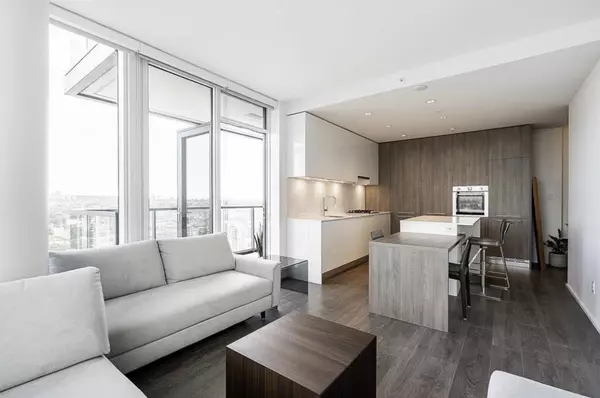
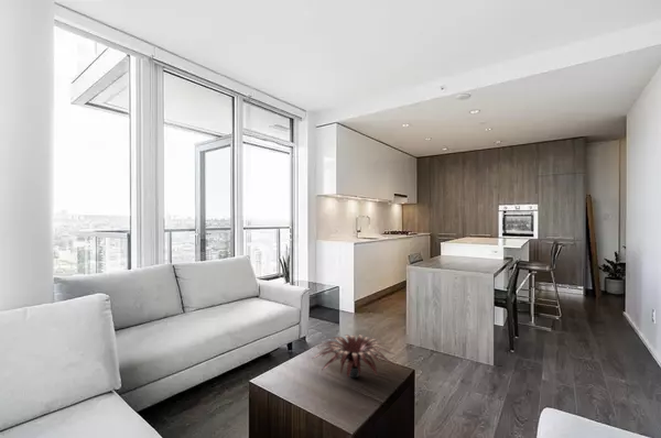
+ plant (354, 359)
